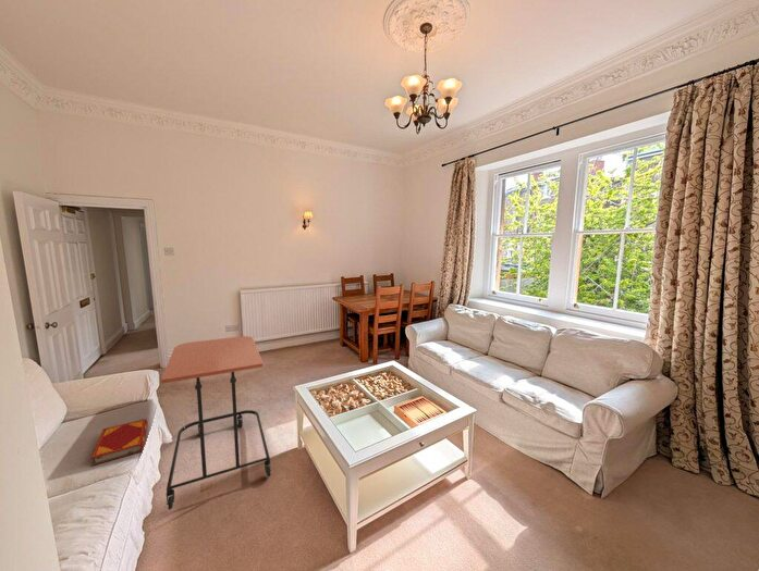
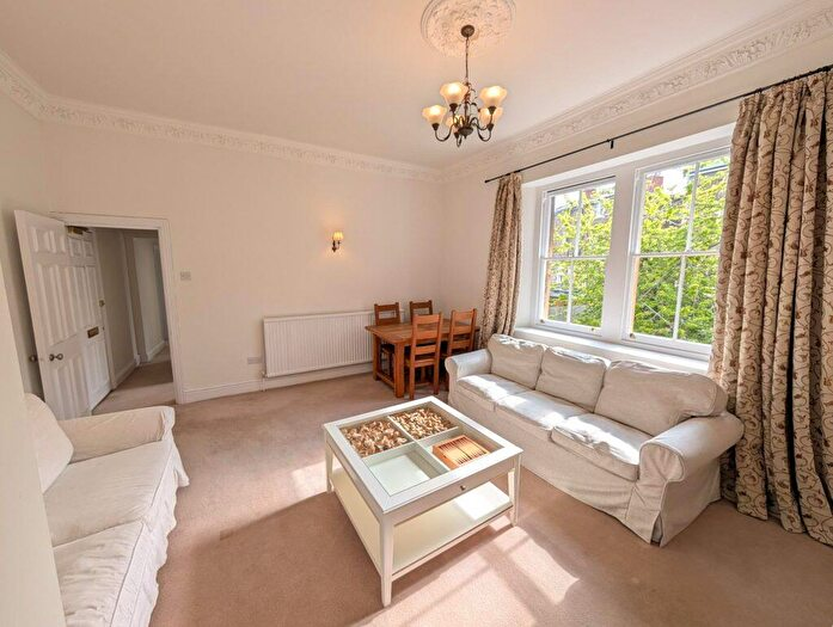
- side table (220, 415)
- hardback book (122, 439)
